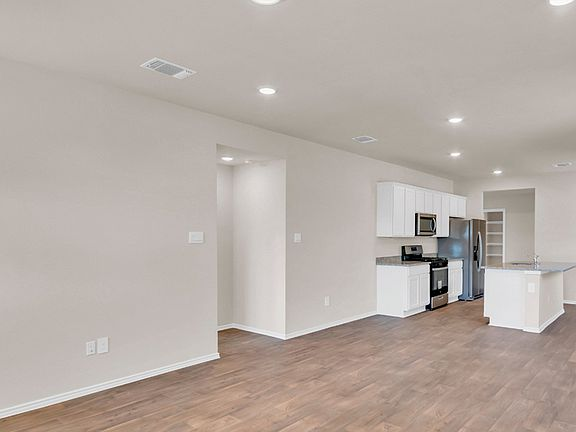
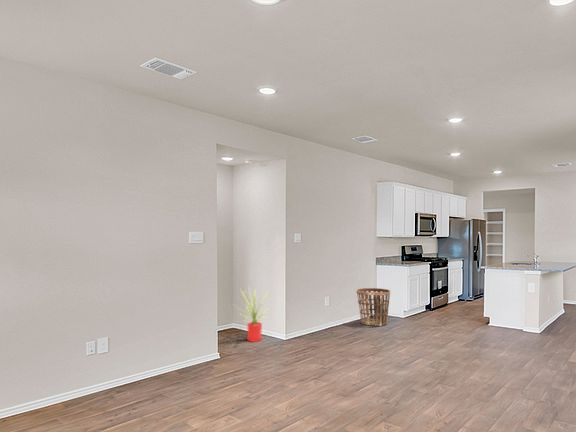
+ basket (374, 306)
+ house plant (255, 313)
